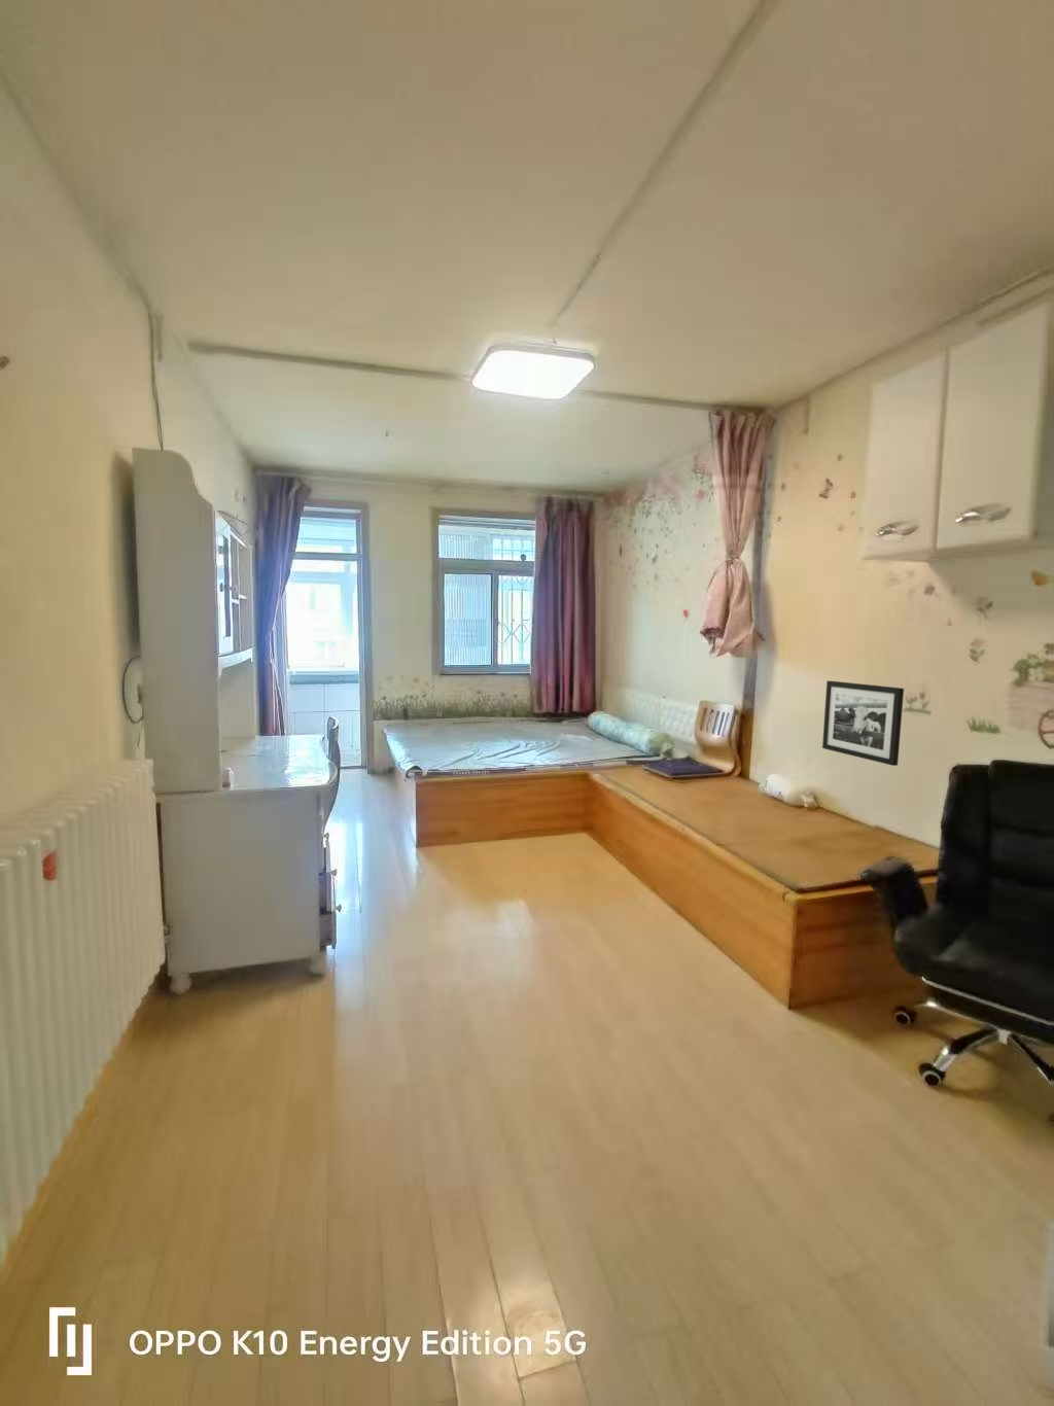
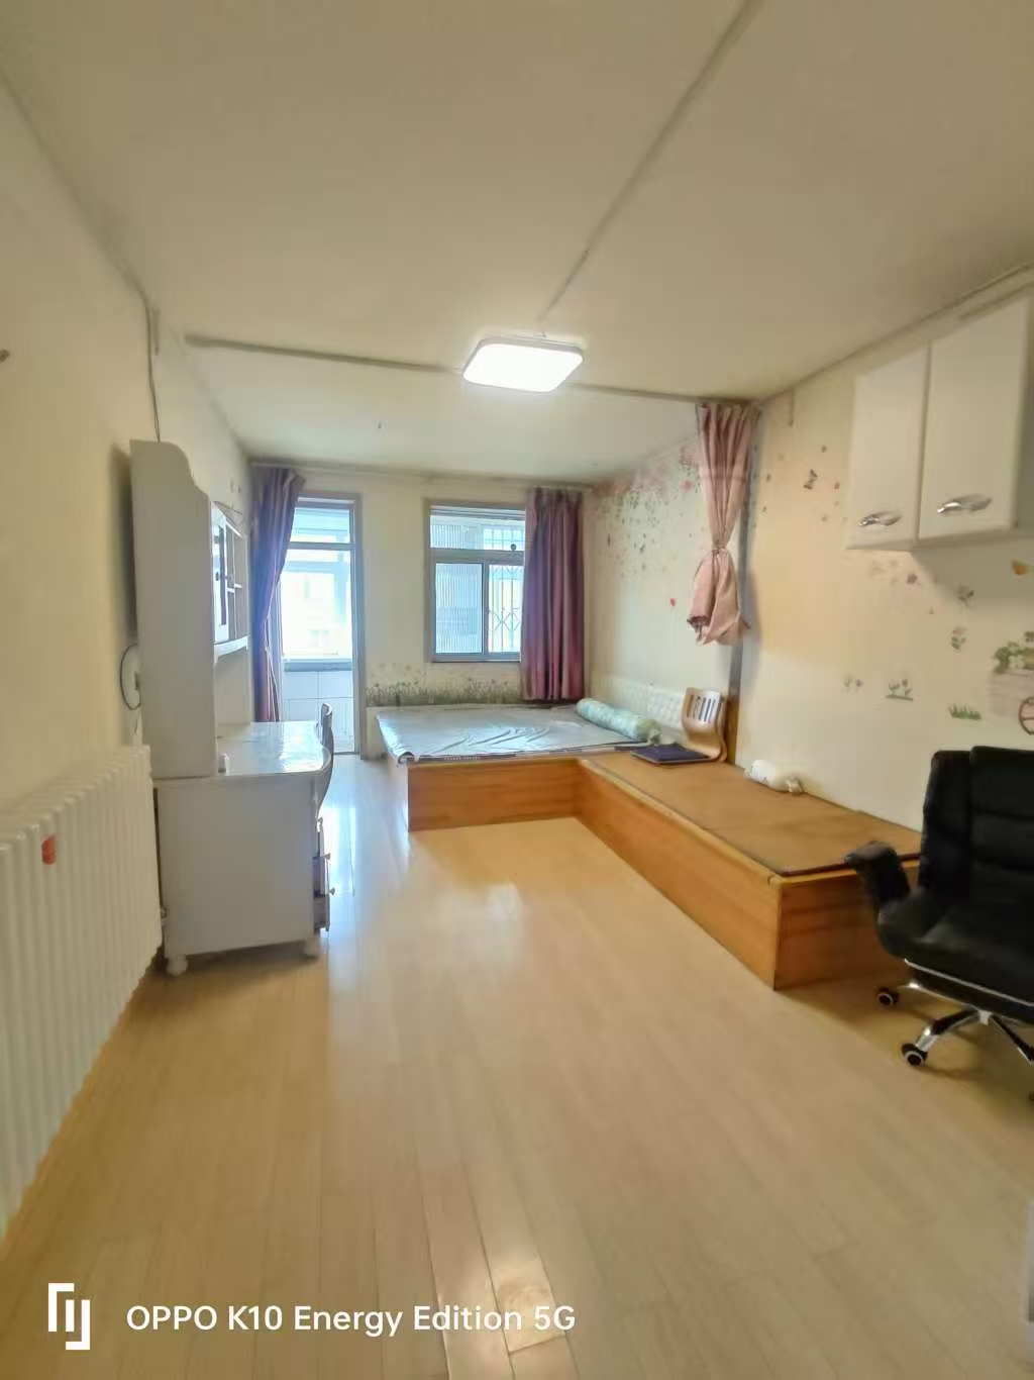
- picture frame (859, 721)
